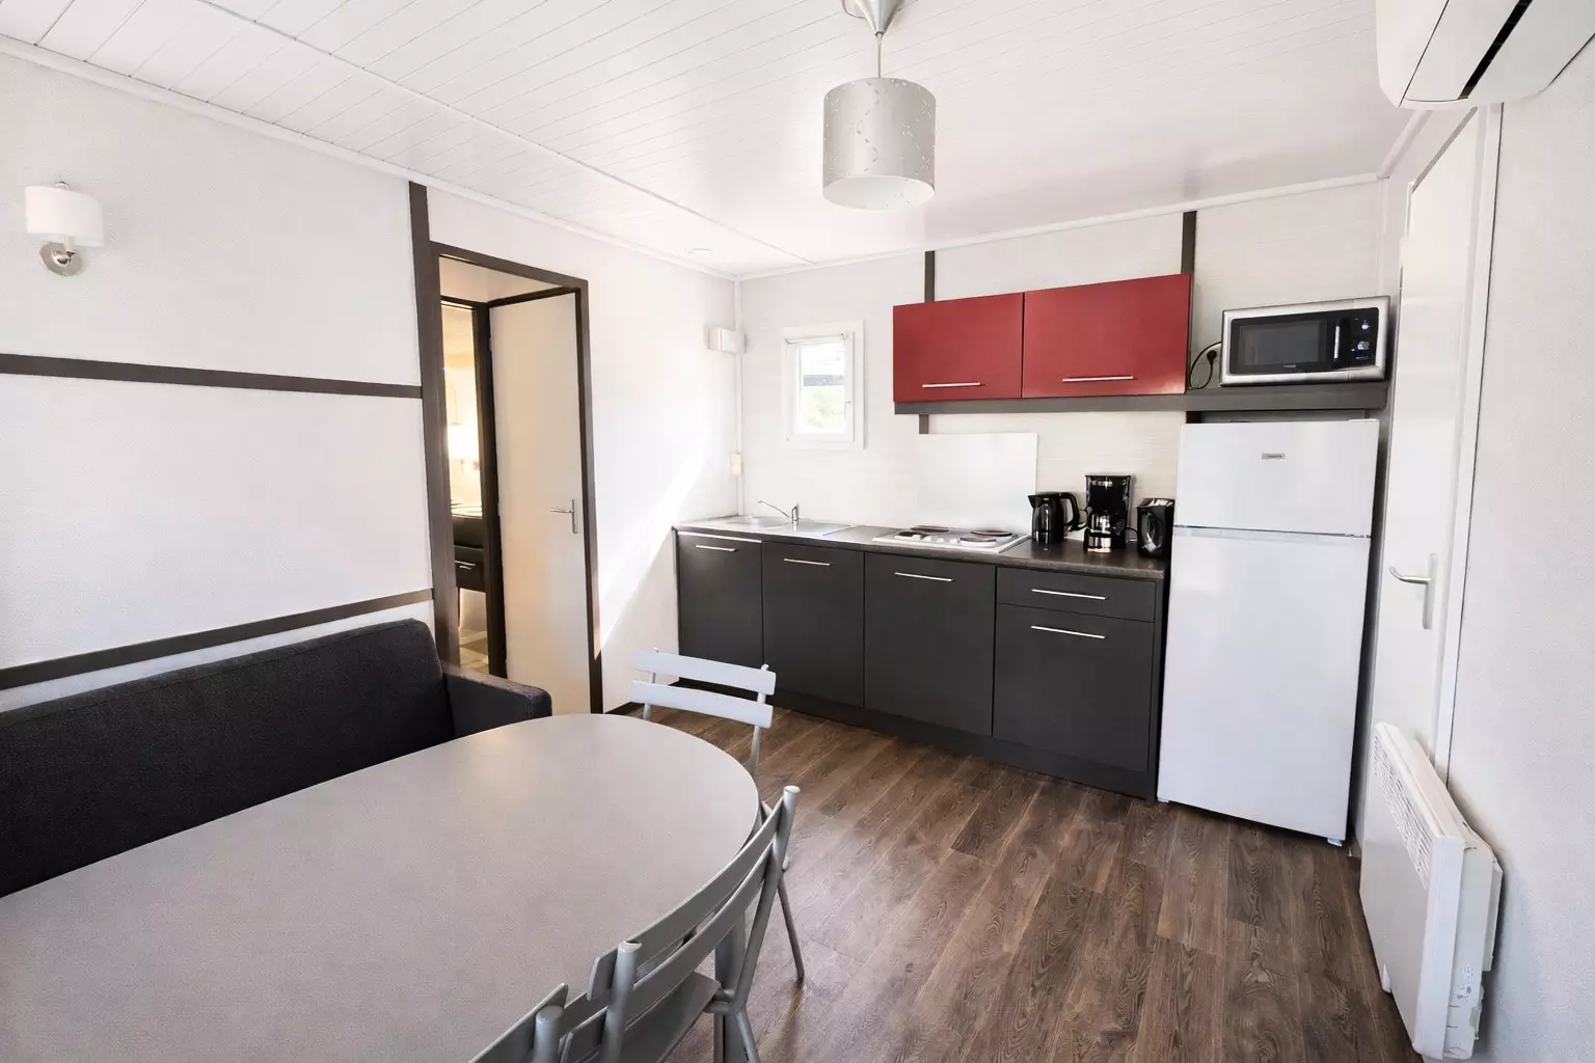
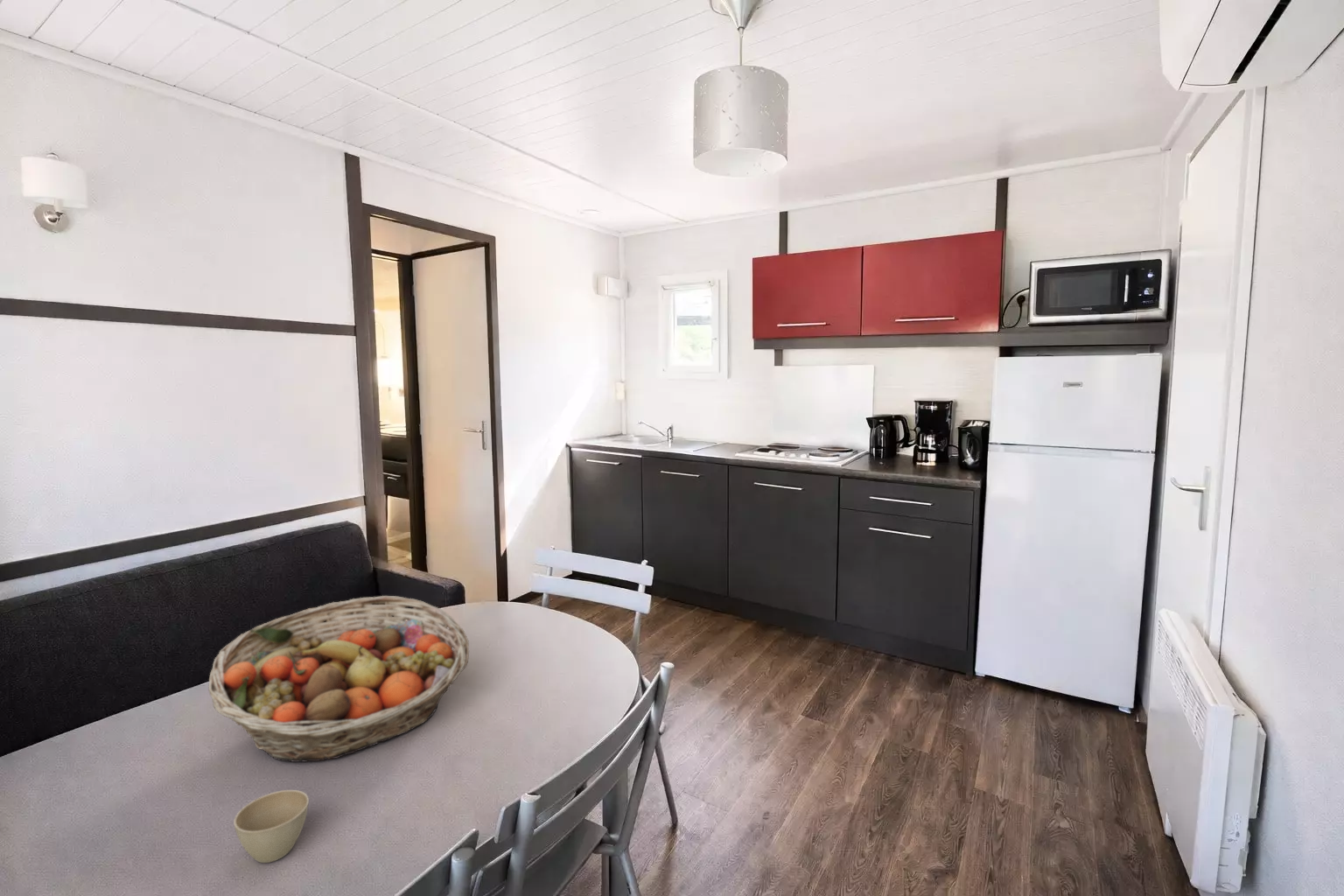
+ flower pot (273, 830)
+ fruit basket (350, 671)
